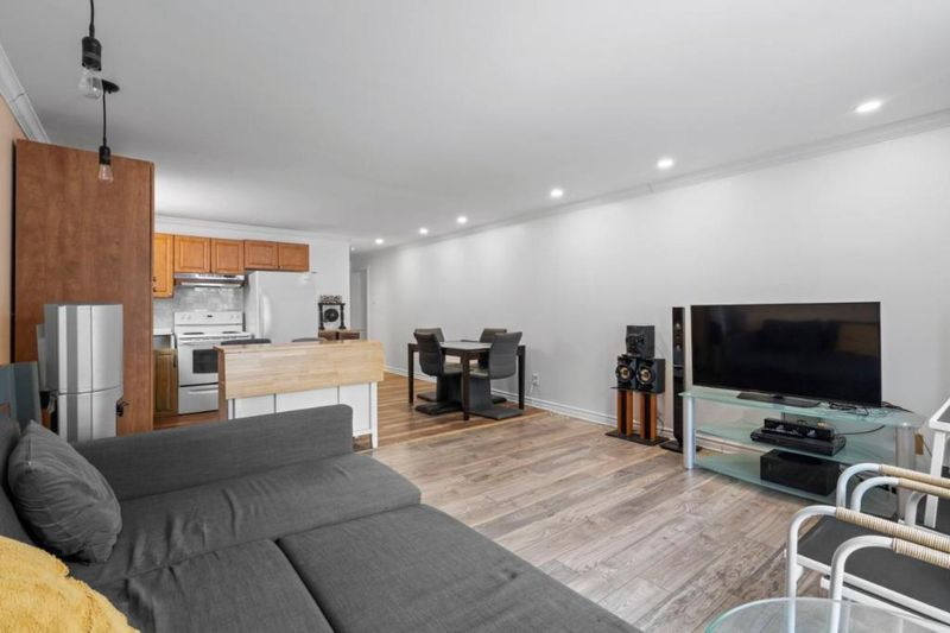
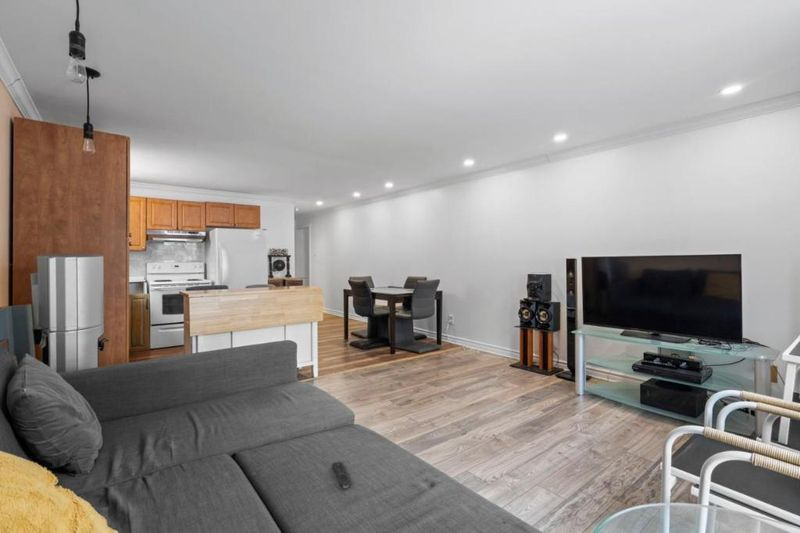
+ remote control (341, 474)
